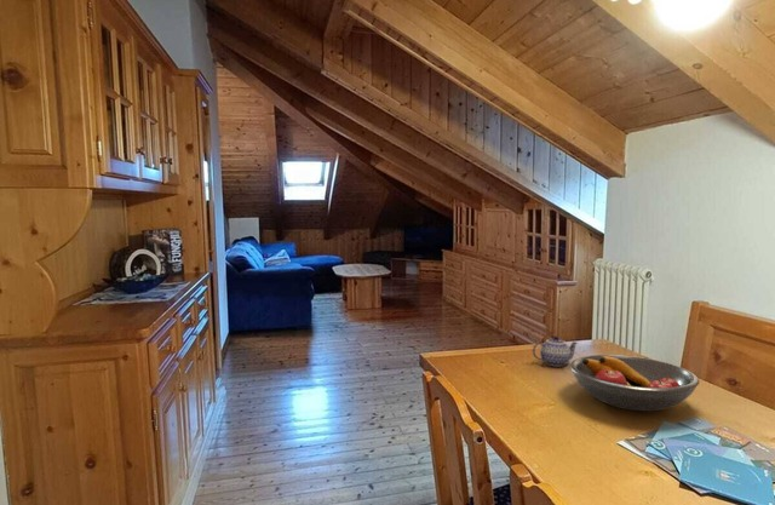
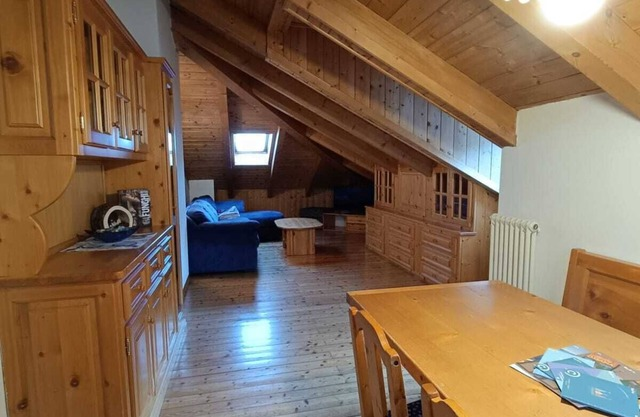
- teapot (555, 350)
- fruit bowl (630, 381)
